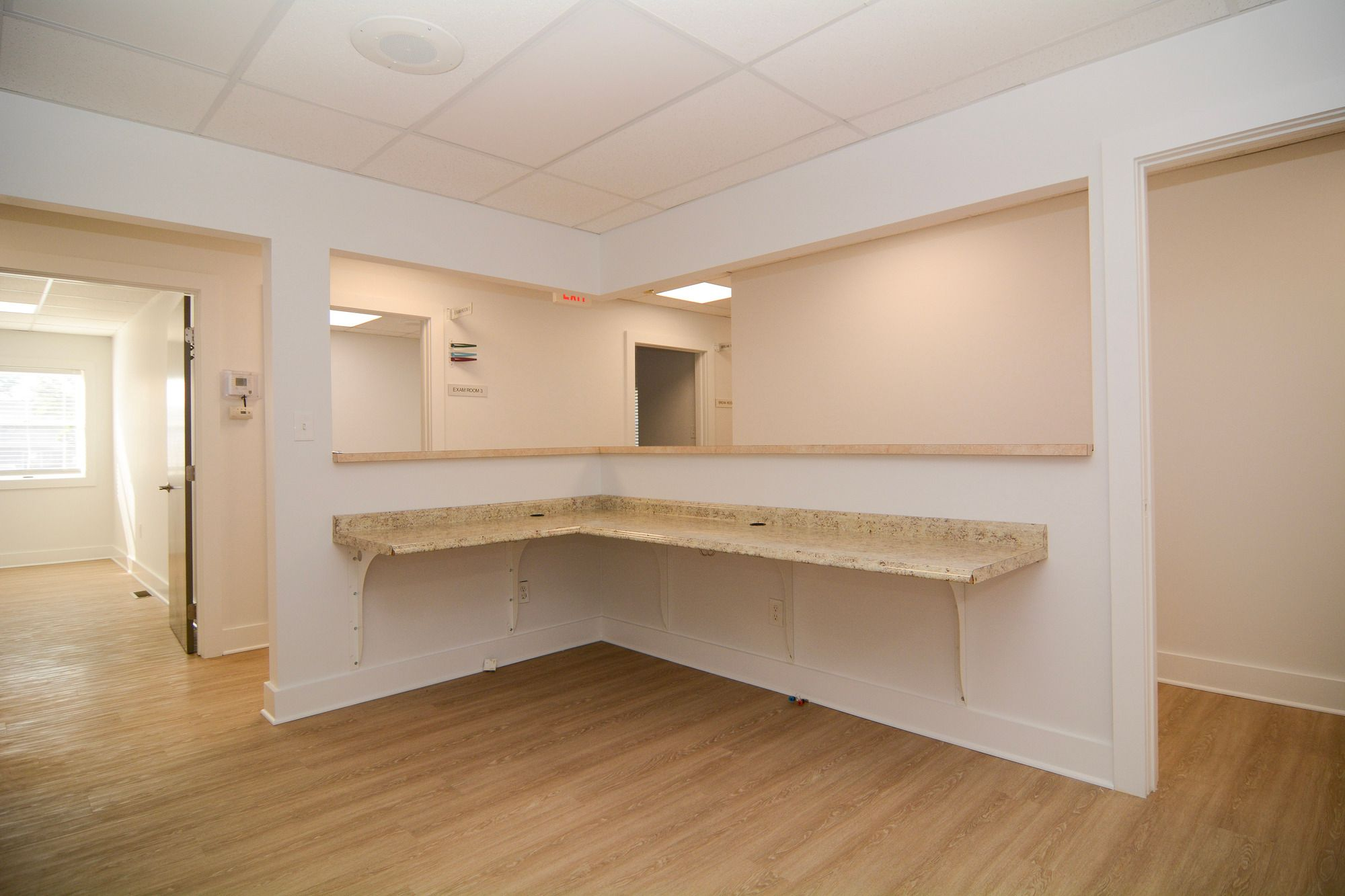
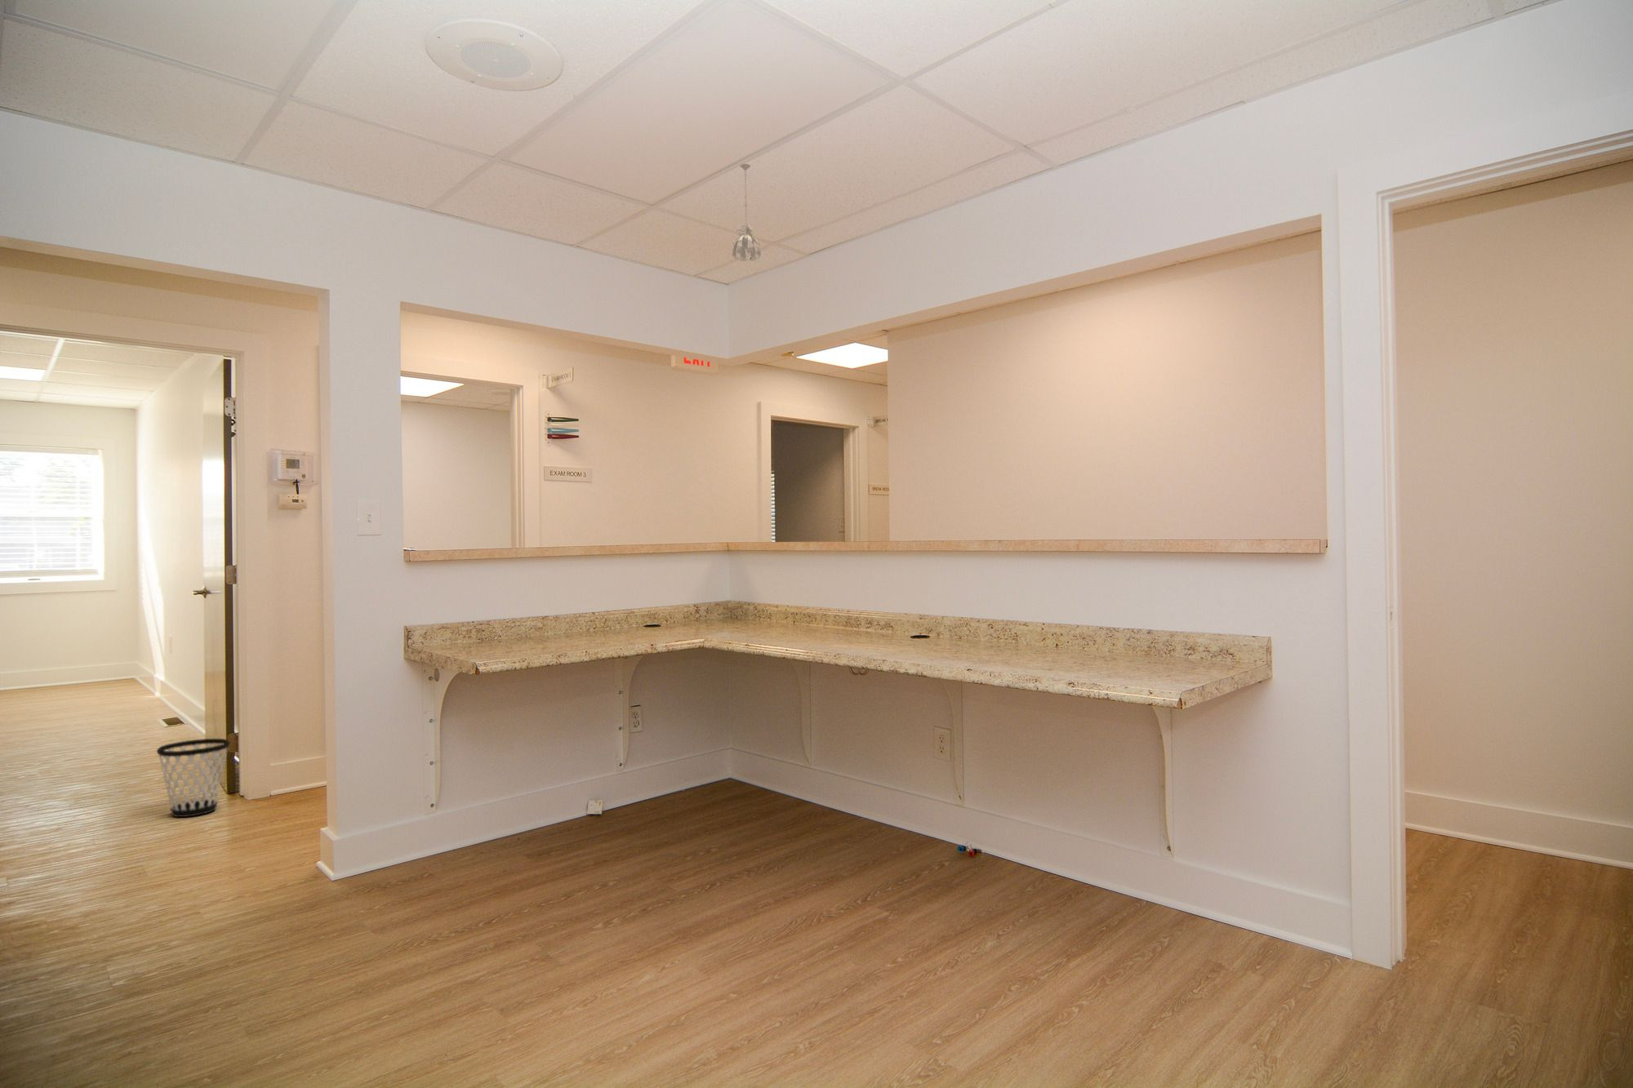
+ wastebasket (194, 778)
+ pendant light (747, 211)
